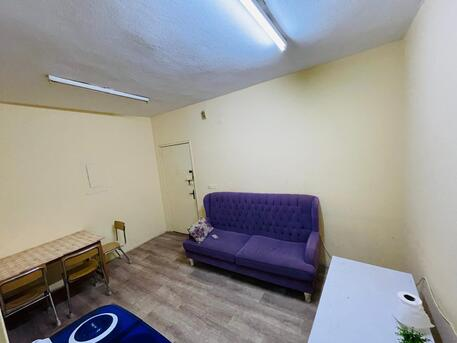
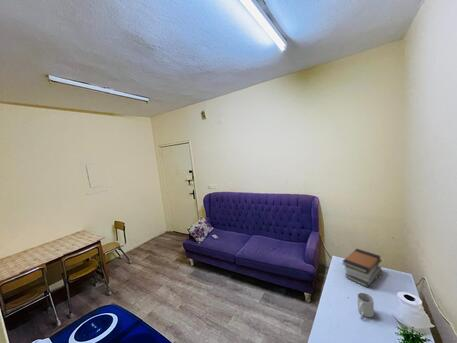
+ mug (364, 306)
+ book stack (362, 266)
